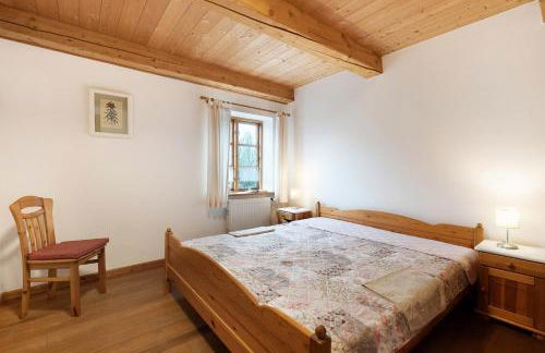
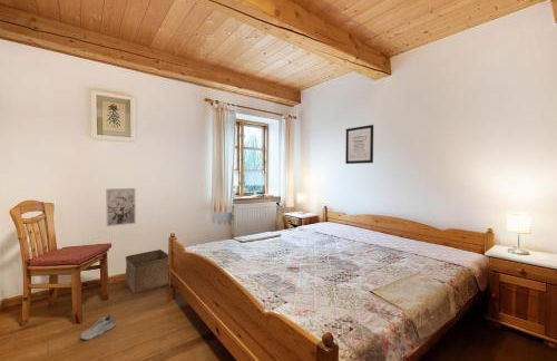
+ wall art (359, 145)
+ storage bin (148, 269)
+ shoe (98, 325)
+ wall art (120, 206)
